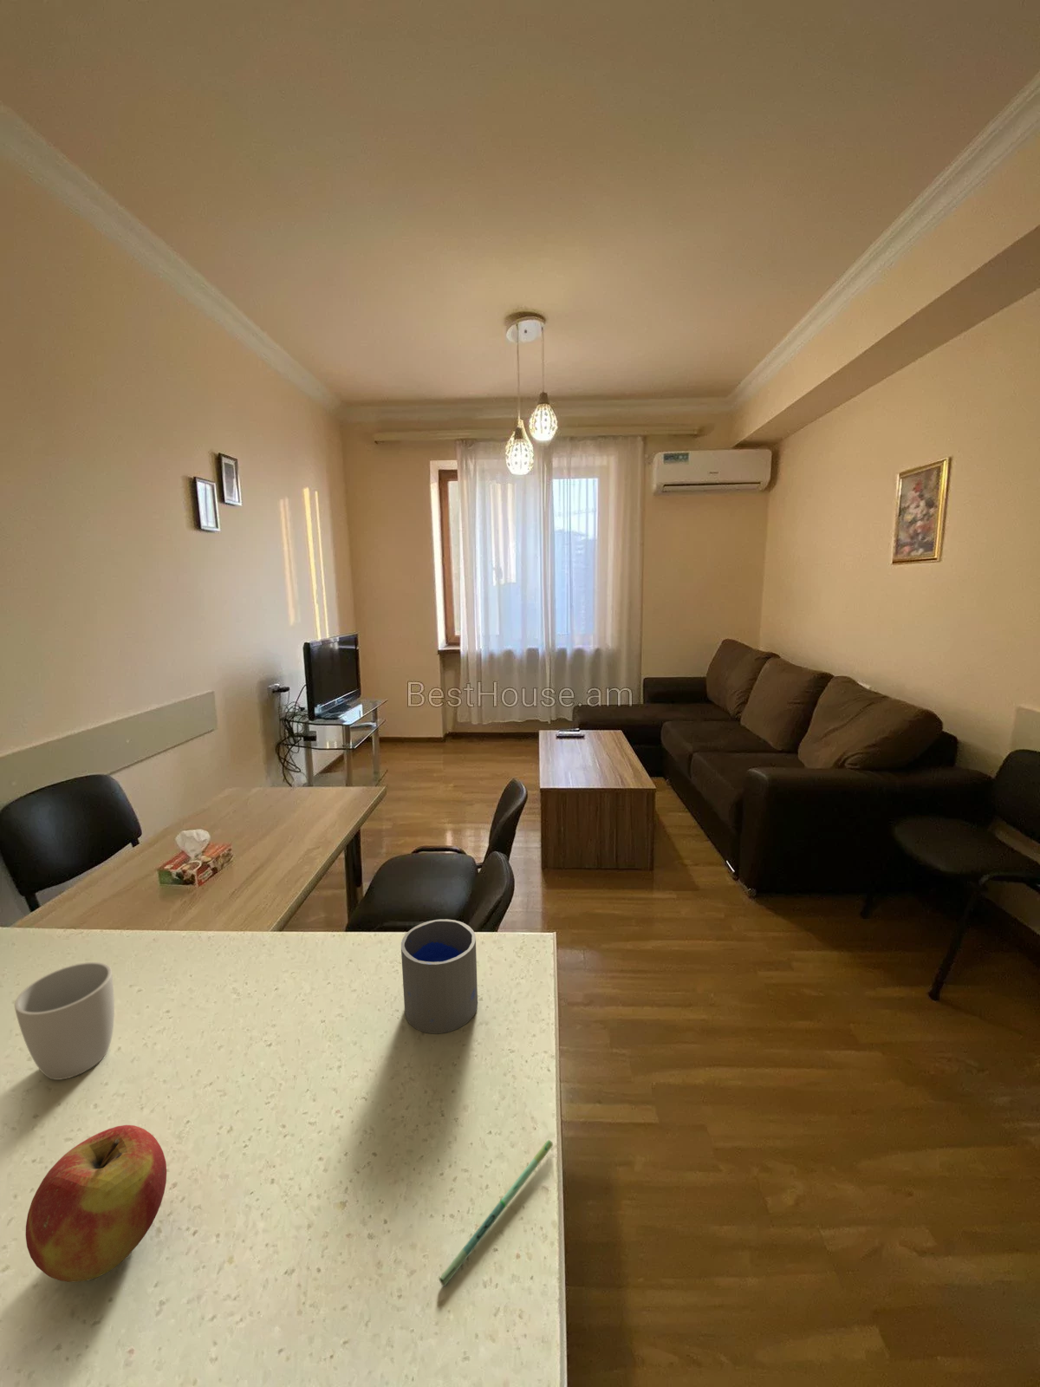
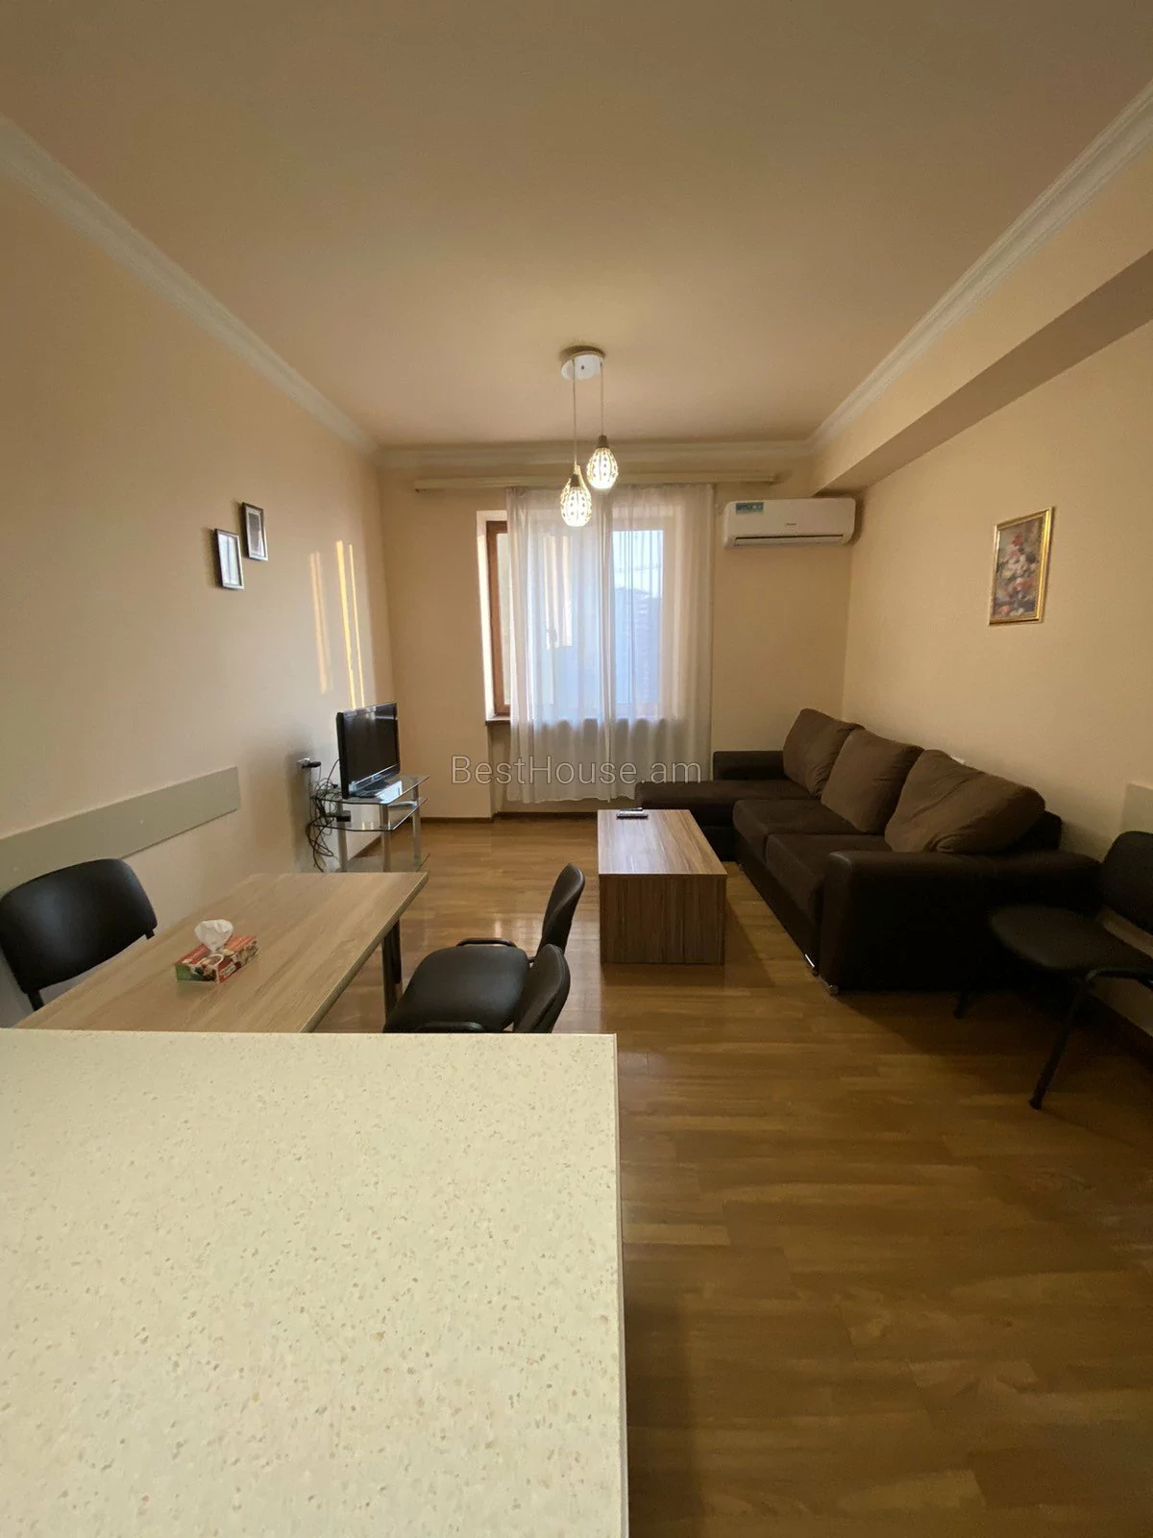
- cup (71, 1022)
- apple (99, 1196)
- pen (501, 1205)
- cup (439, 973)
